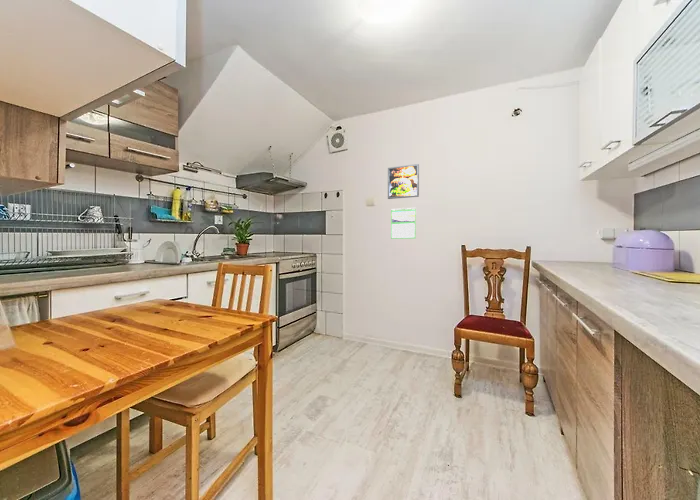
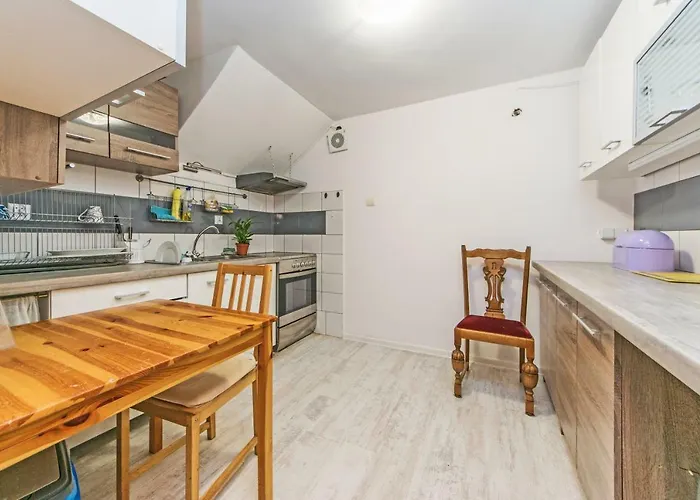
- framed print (402, 181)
- calendar (403, 223)
